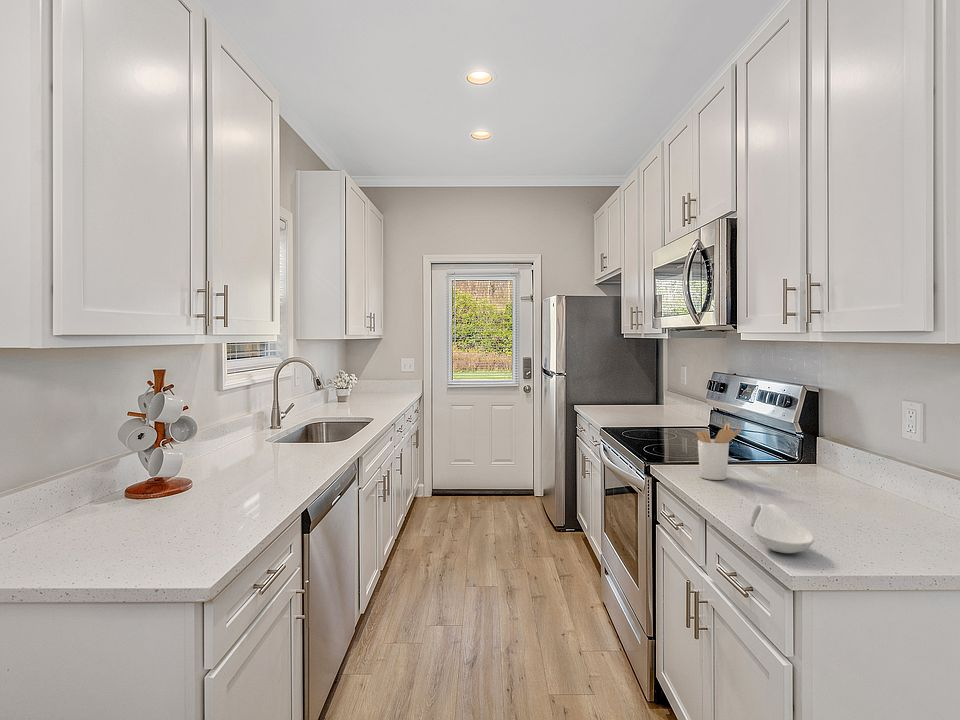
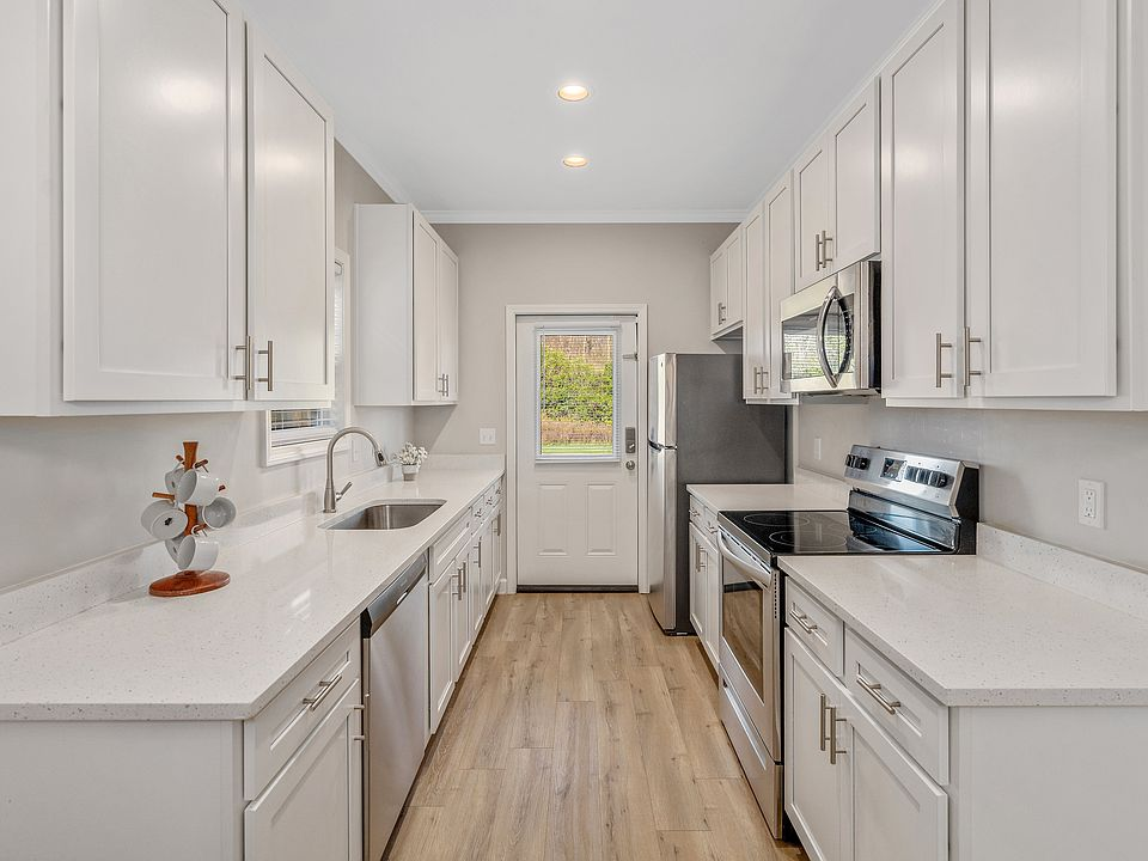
- spoon rest (774, 525)
- utensil holder (718, 451)
